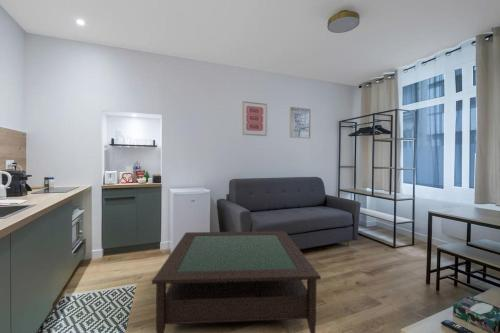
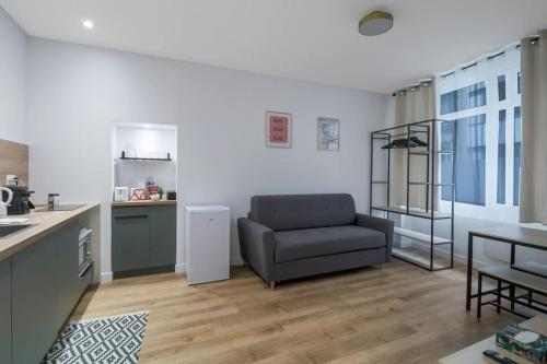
- coffee table (236, 273)
